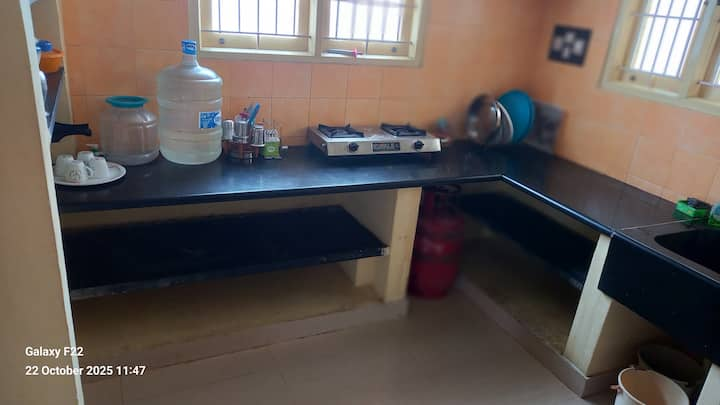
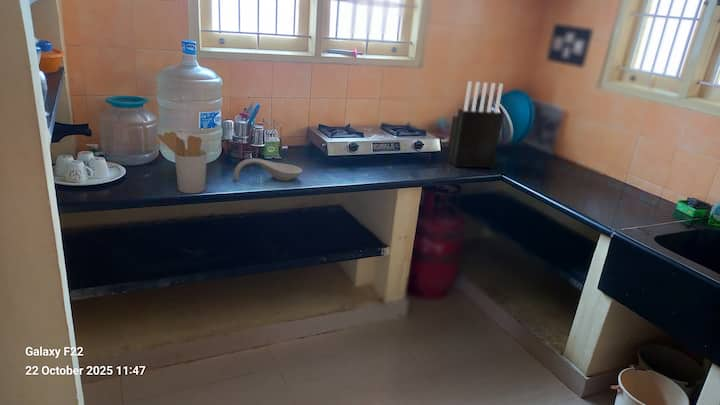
+ knife block (475, 123)
+ utensil holder (183, 161)
+ spoon rest (268, 169)
